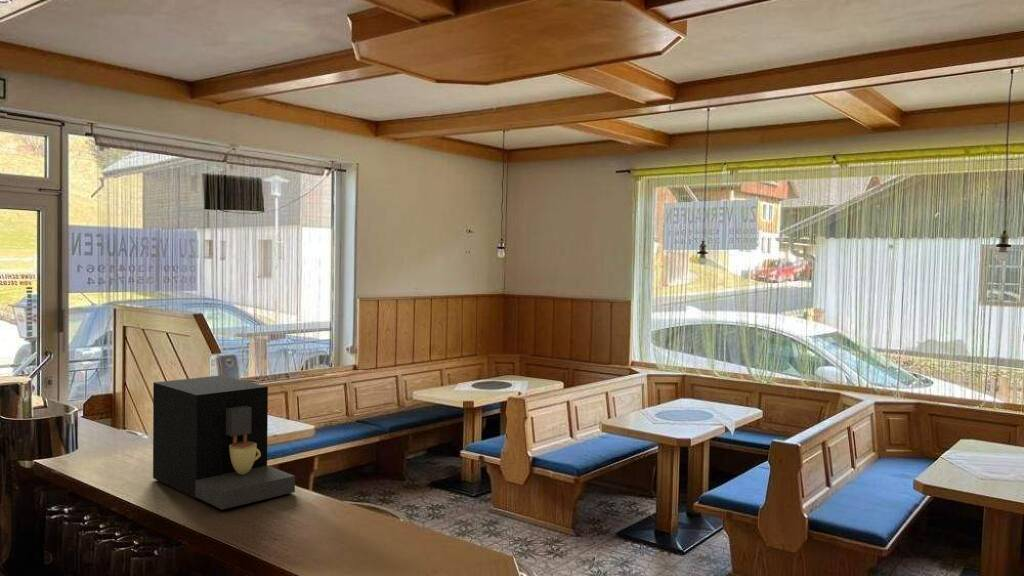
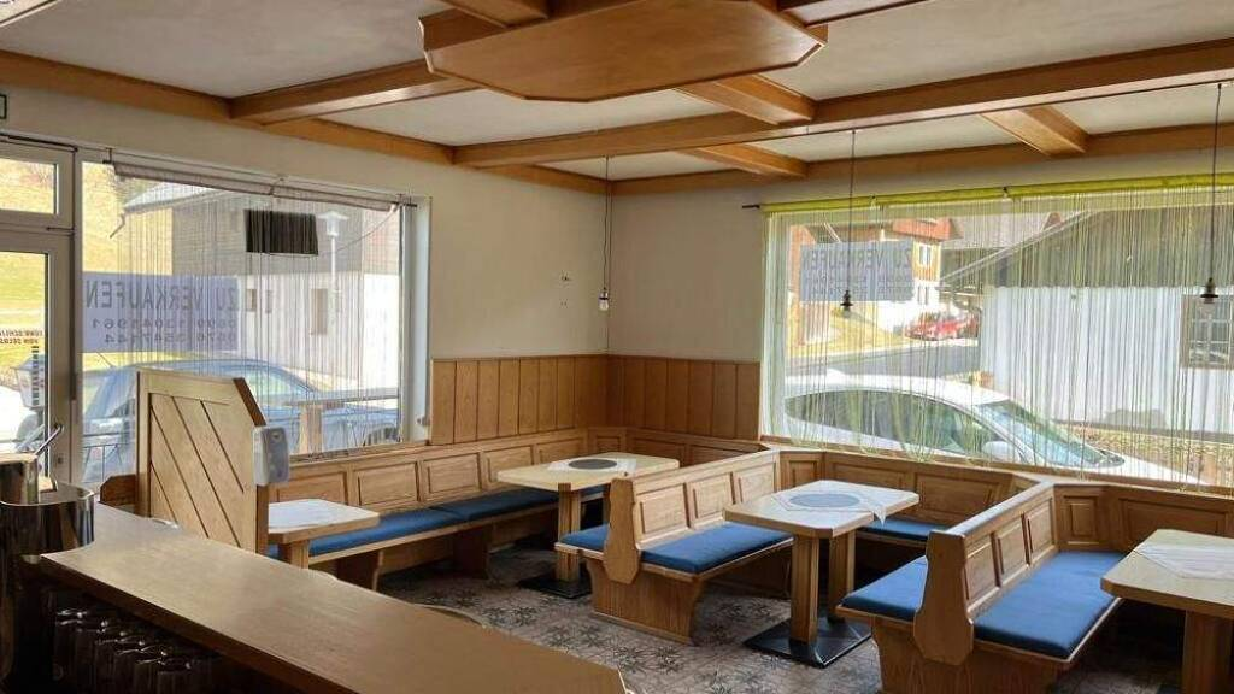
- coffee maker (221, 437)
